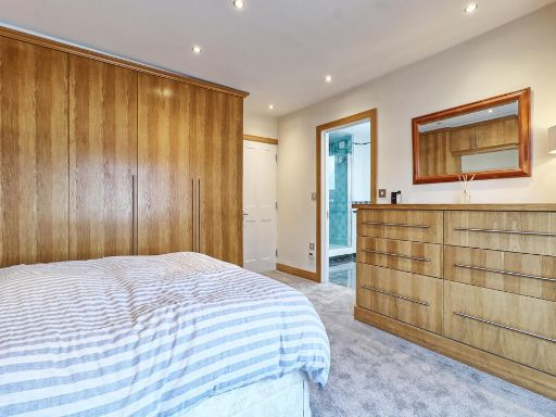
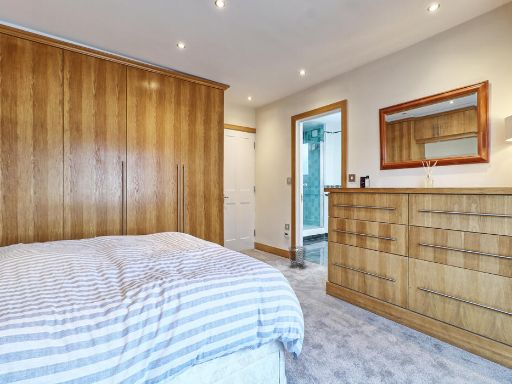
+ waste bin (297, 257)
